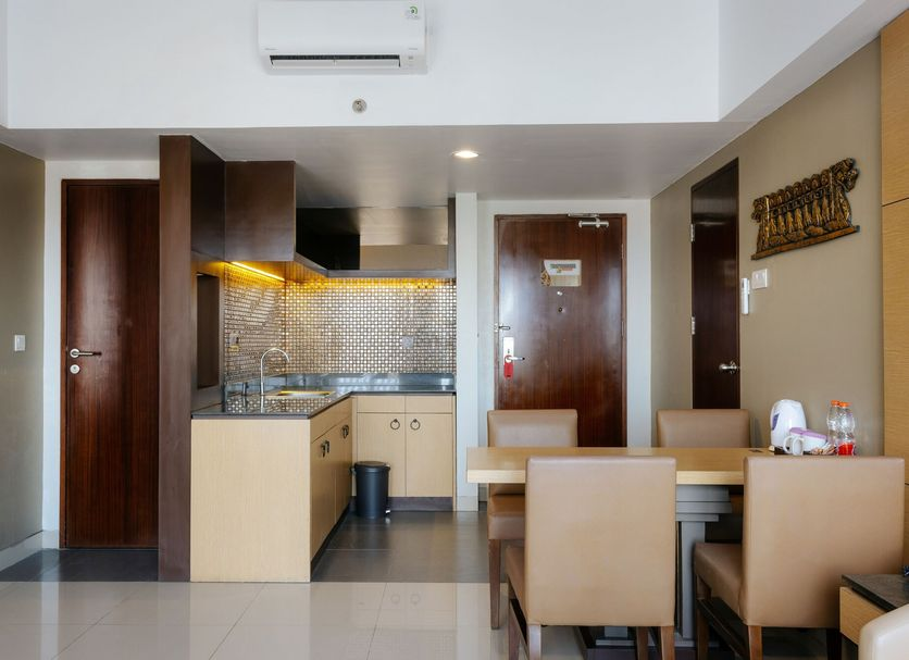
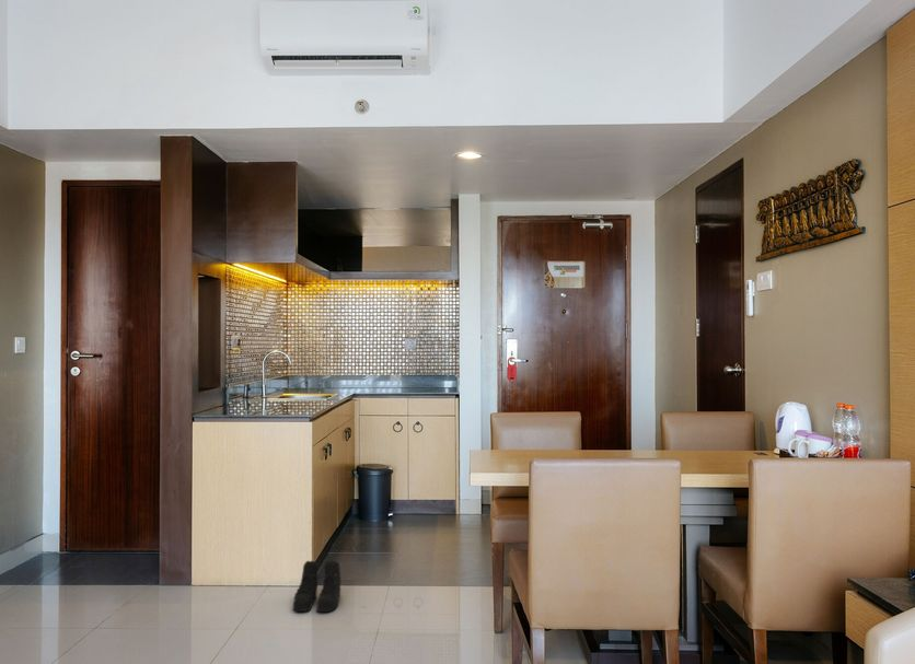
+ boots (316, 583)
